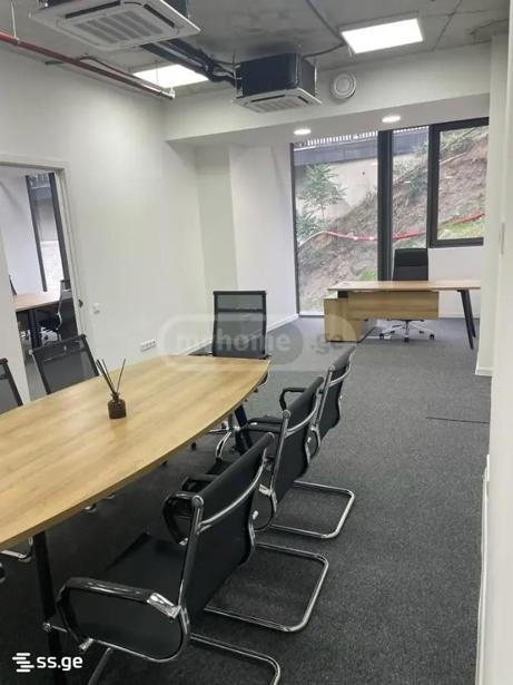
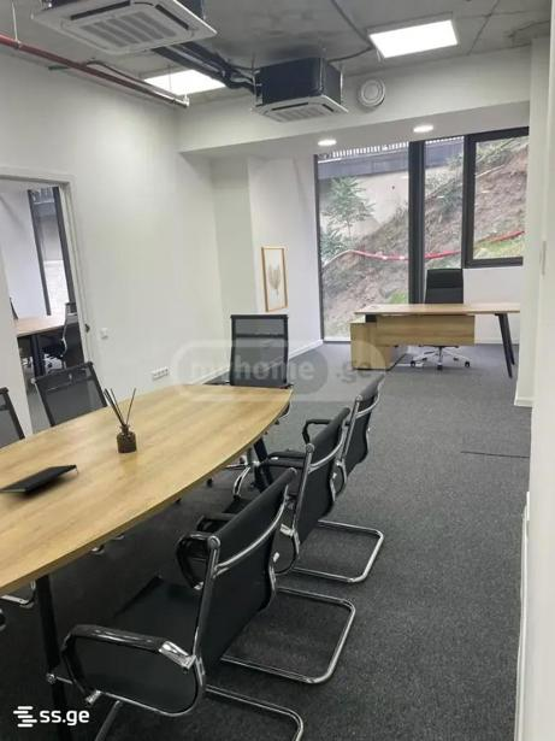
+ notepad (37, 478)
+ wall art (274, 278)
